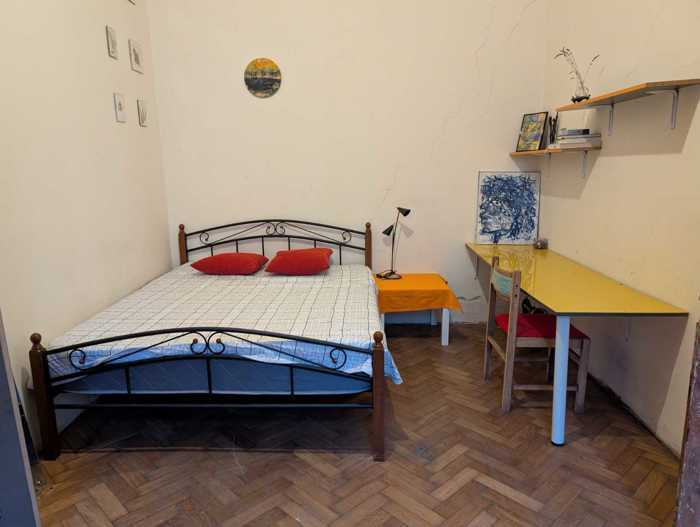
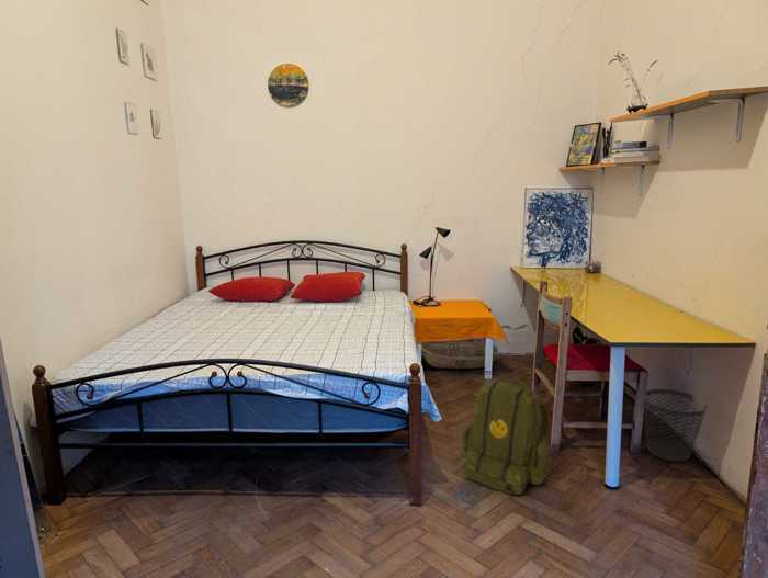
+ backpack (507, 423)
+ wastebasket (670, 427)
+ basket (459, 354)
